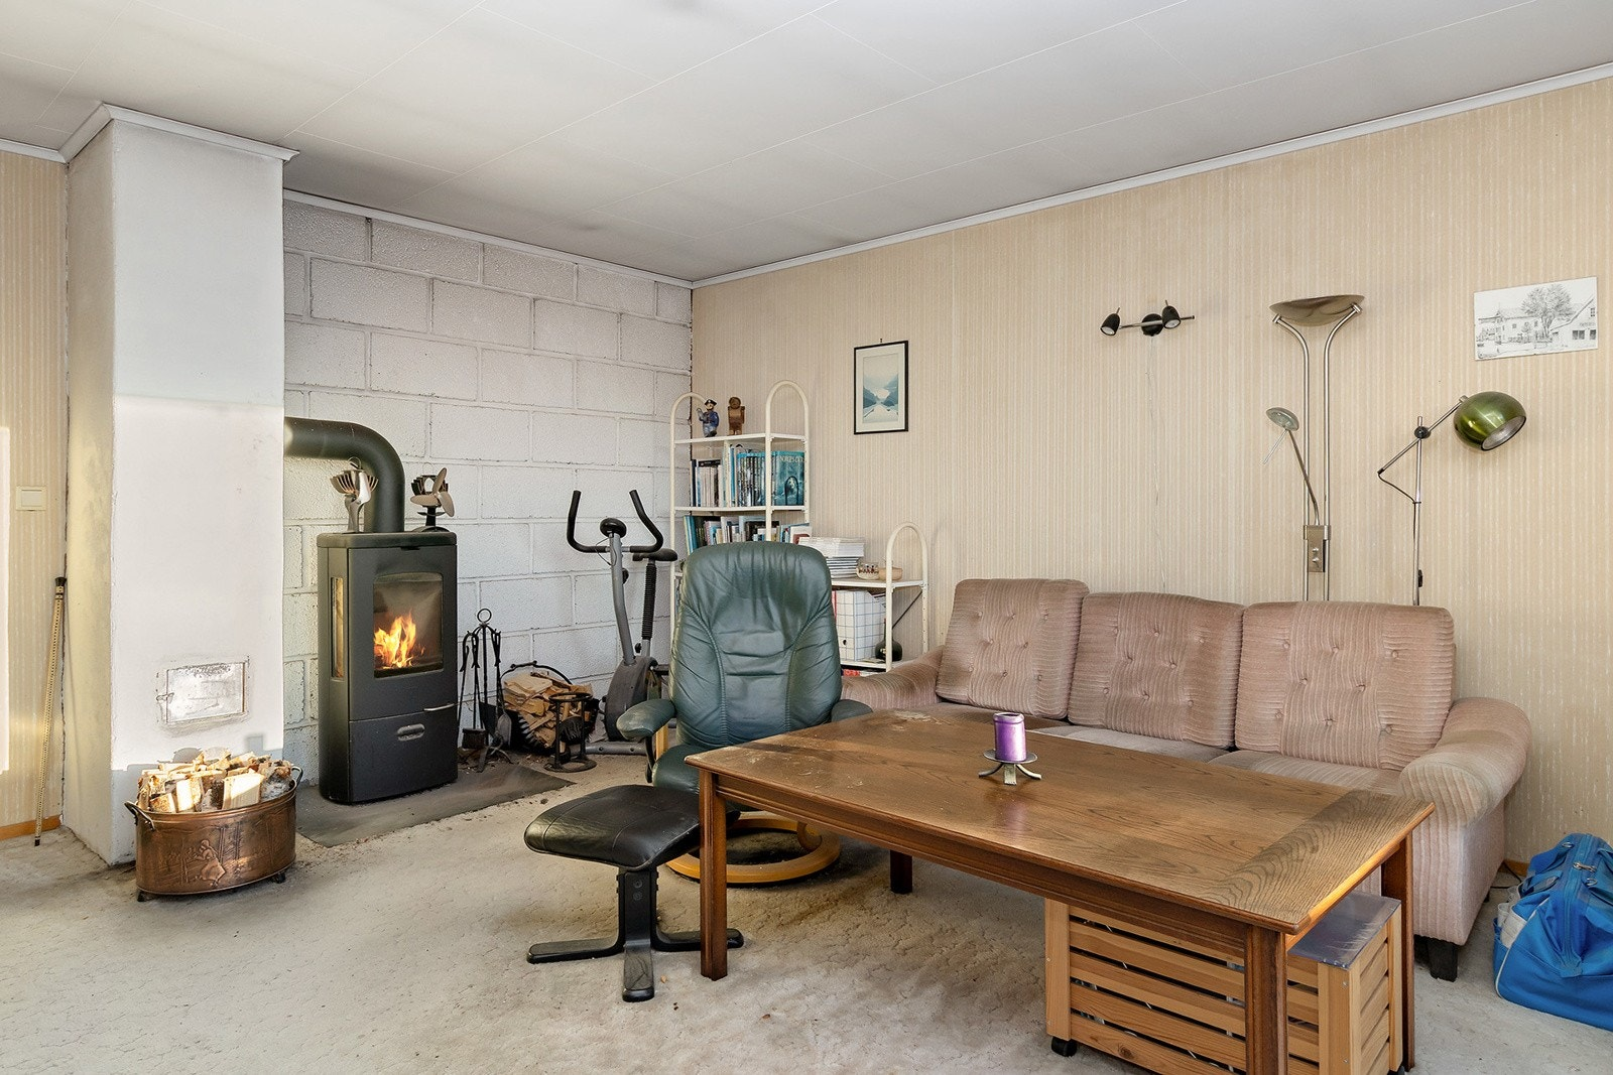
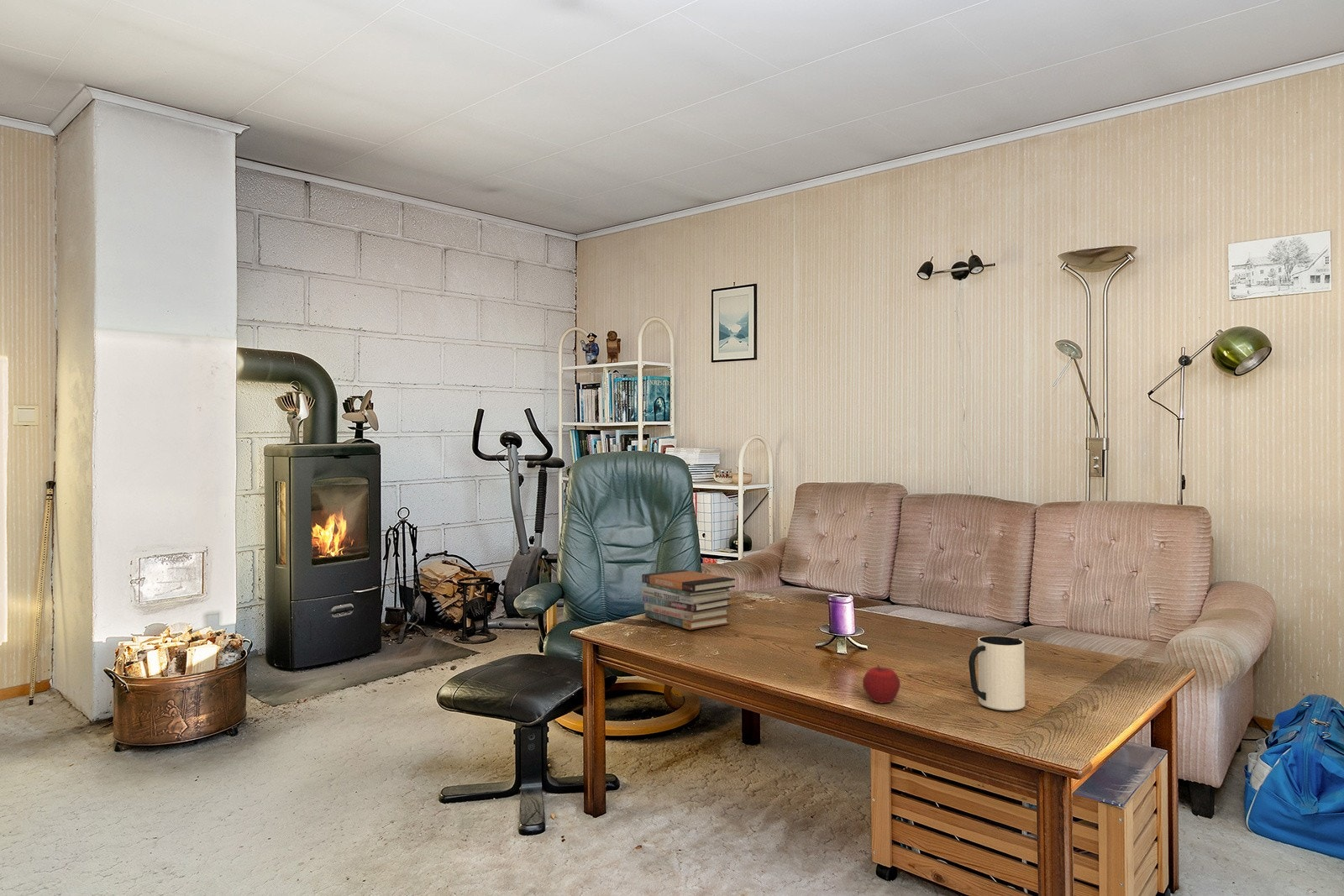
+ book stack (686, 598)
+ apple (881, 683)
+ pitcher (997, 673)
